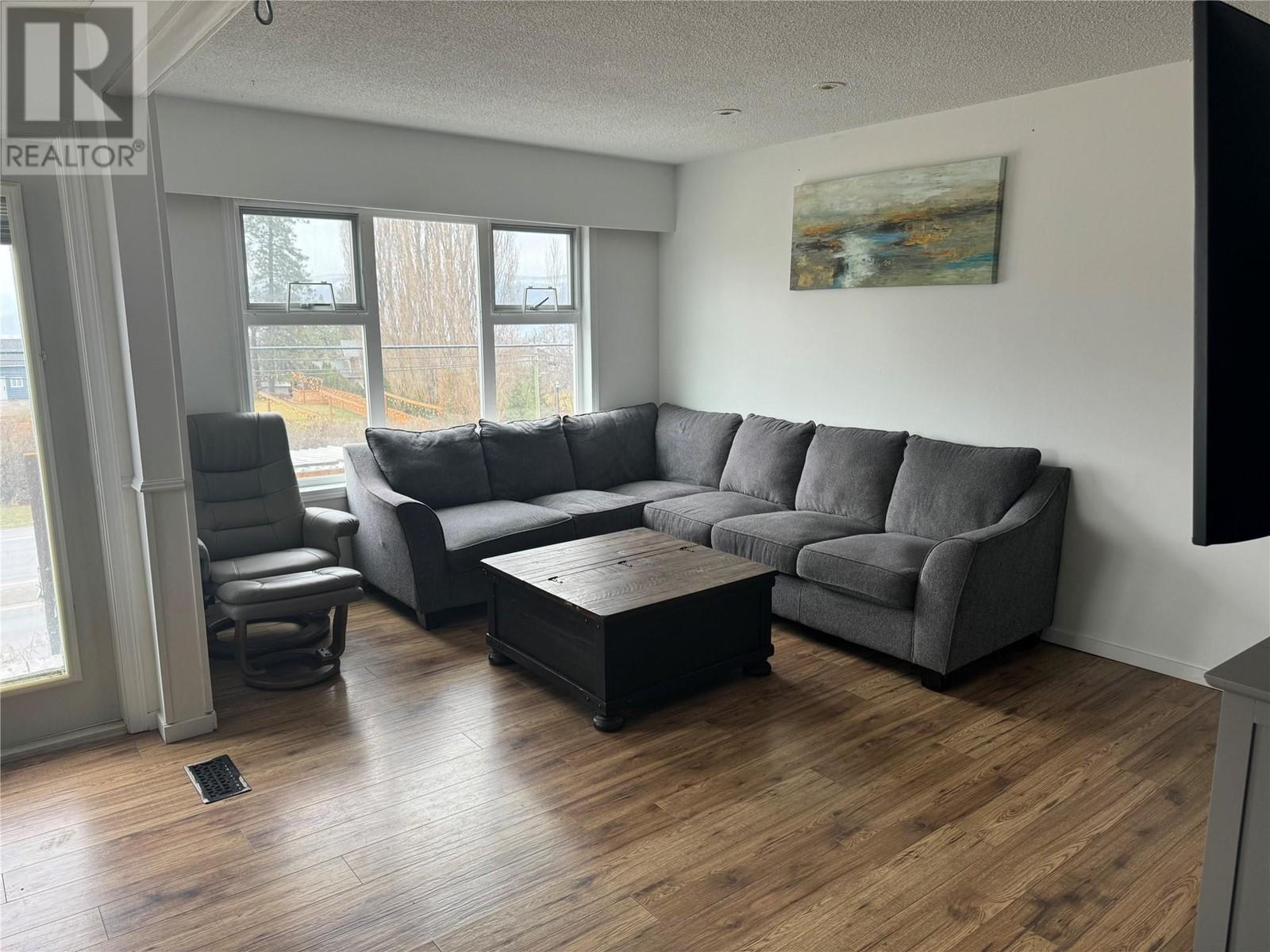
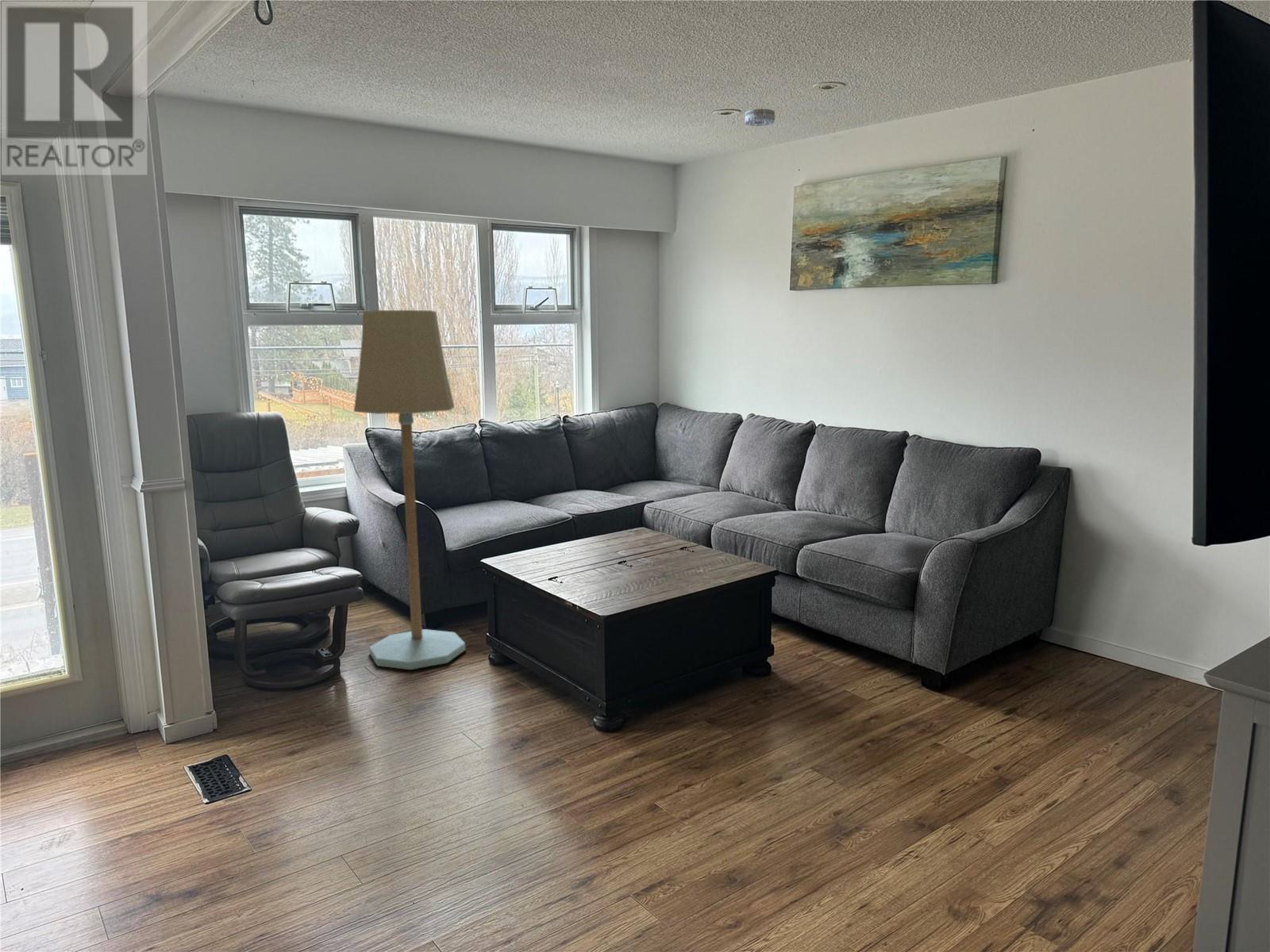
+ floor lamp (409, 487)
+ smoke detector (760, 117)
